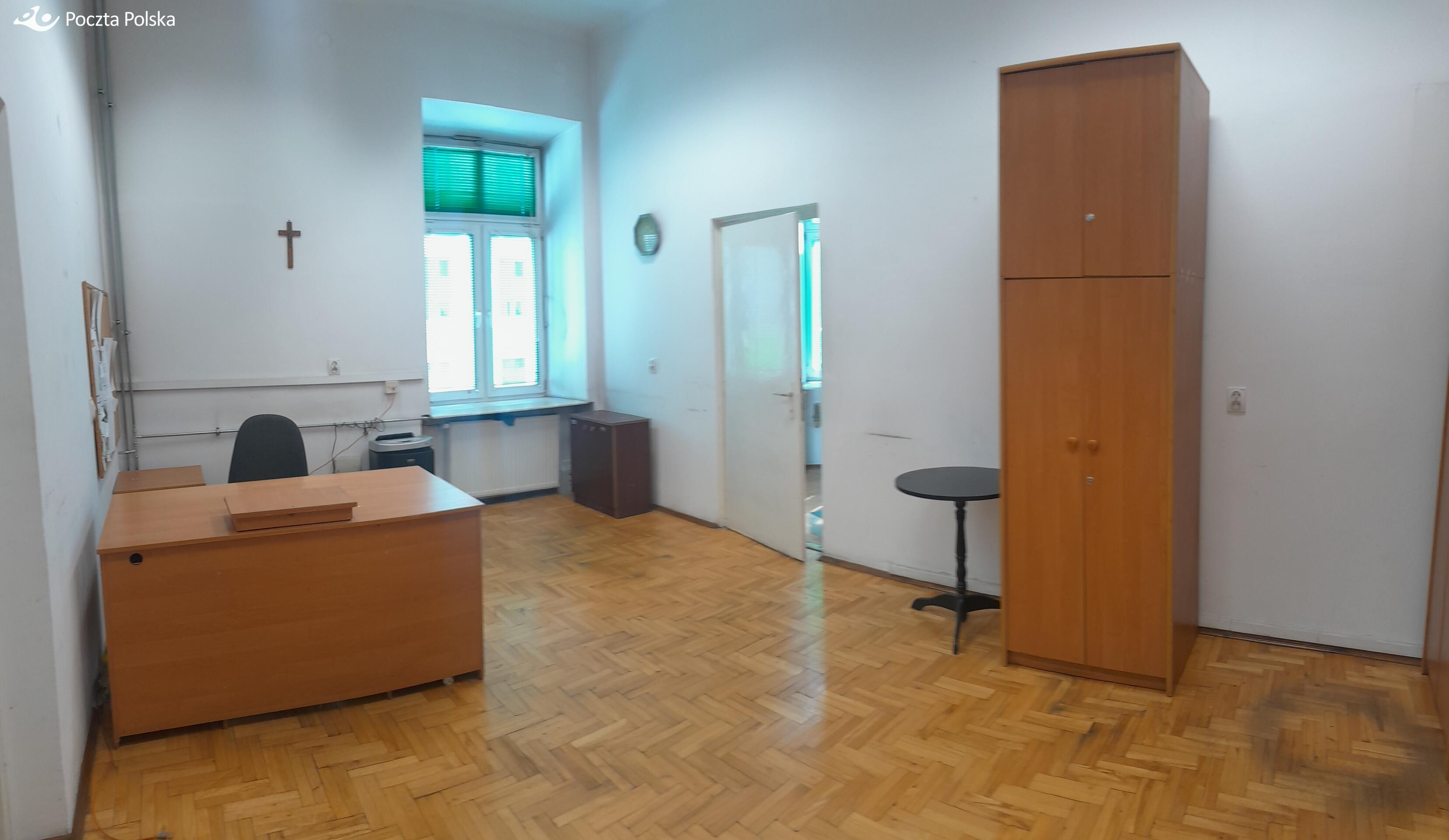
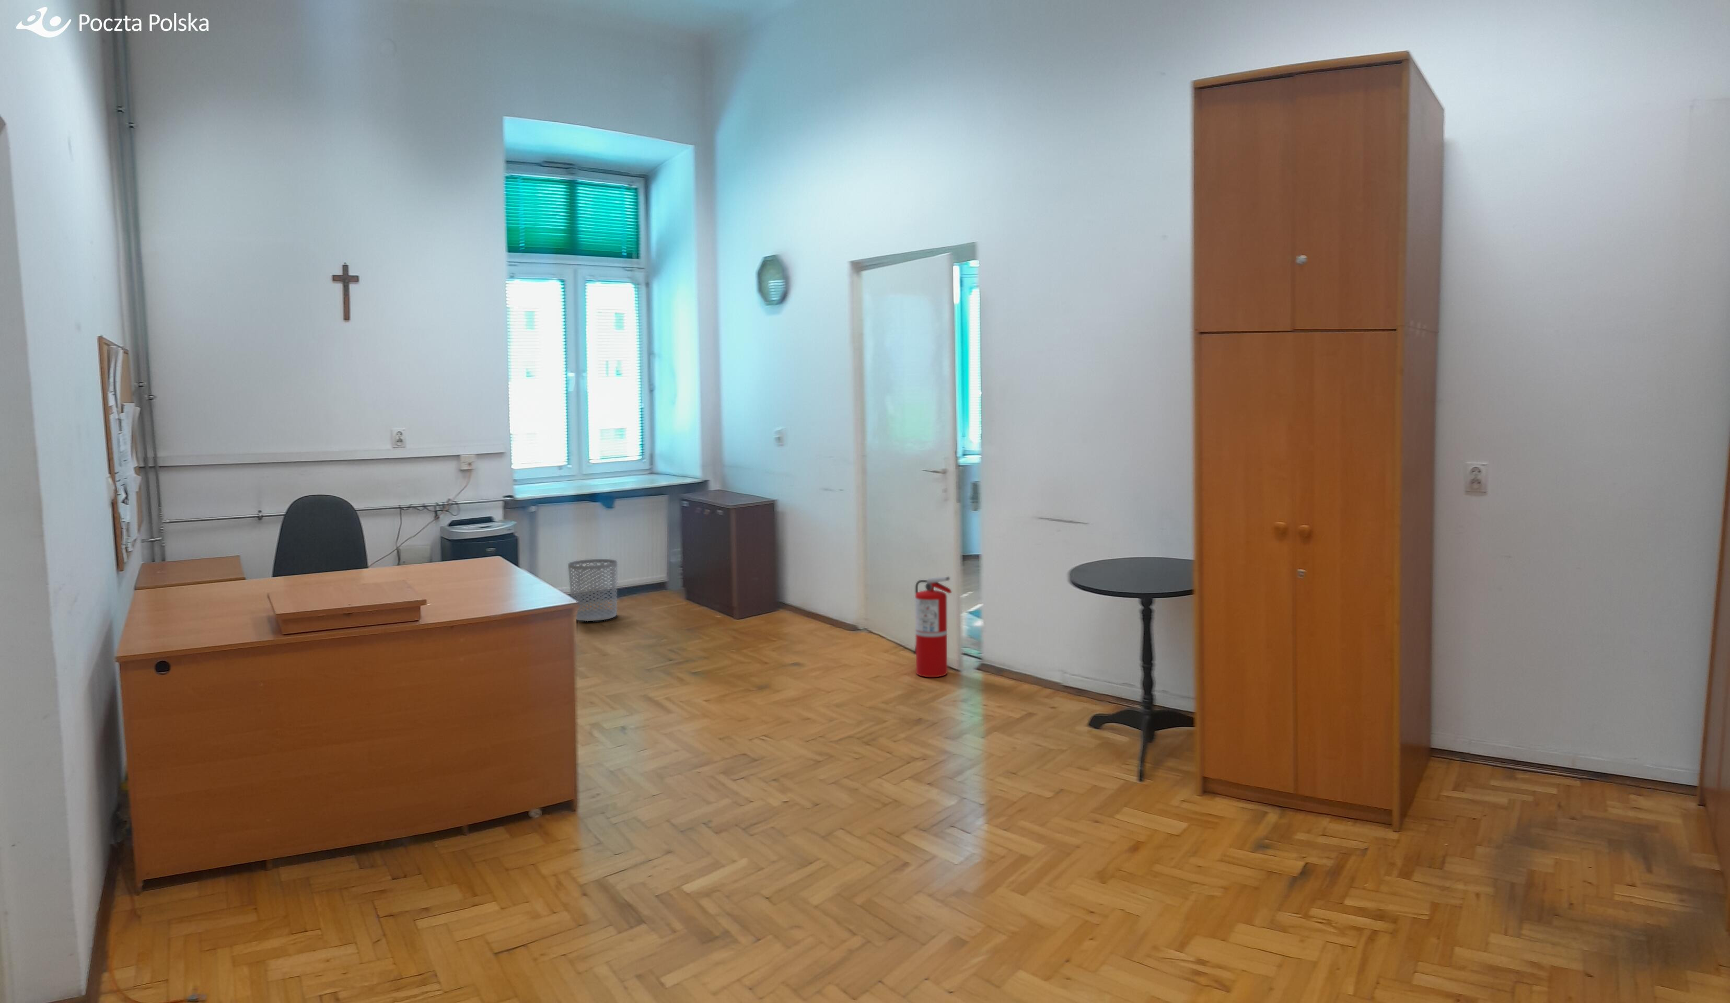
+ waste bin (595, 590)
+ fire extinguisher (931, 624)
